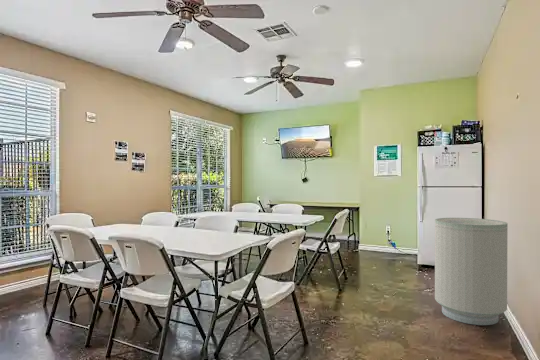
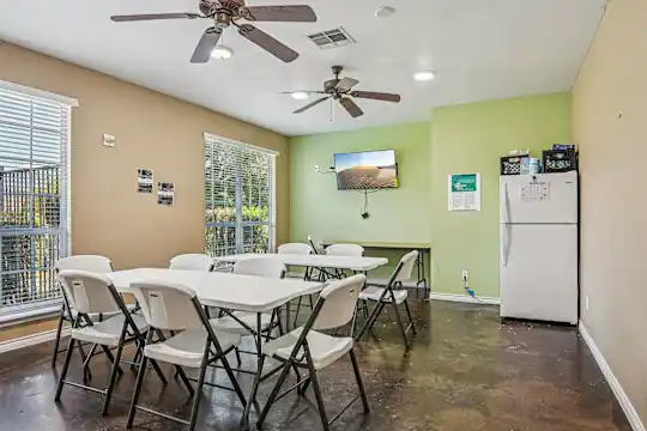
- trash can (469, 268)
